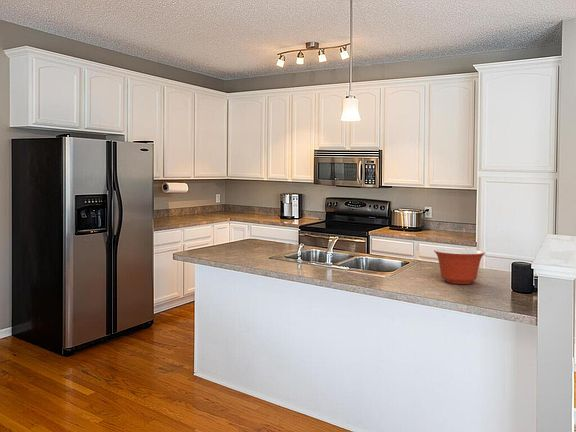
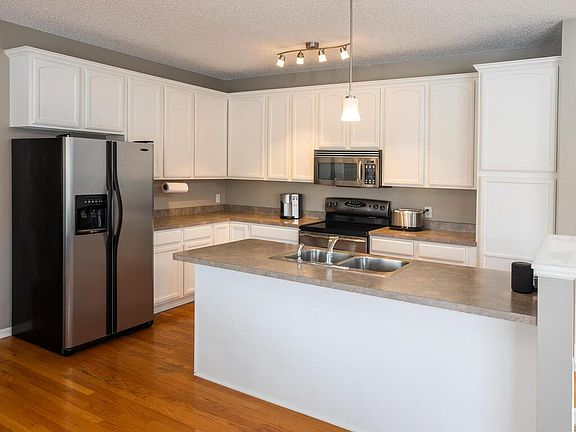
- mixing bowl (458, 266)
